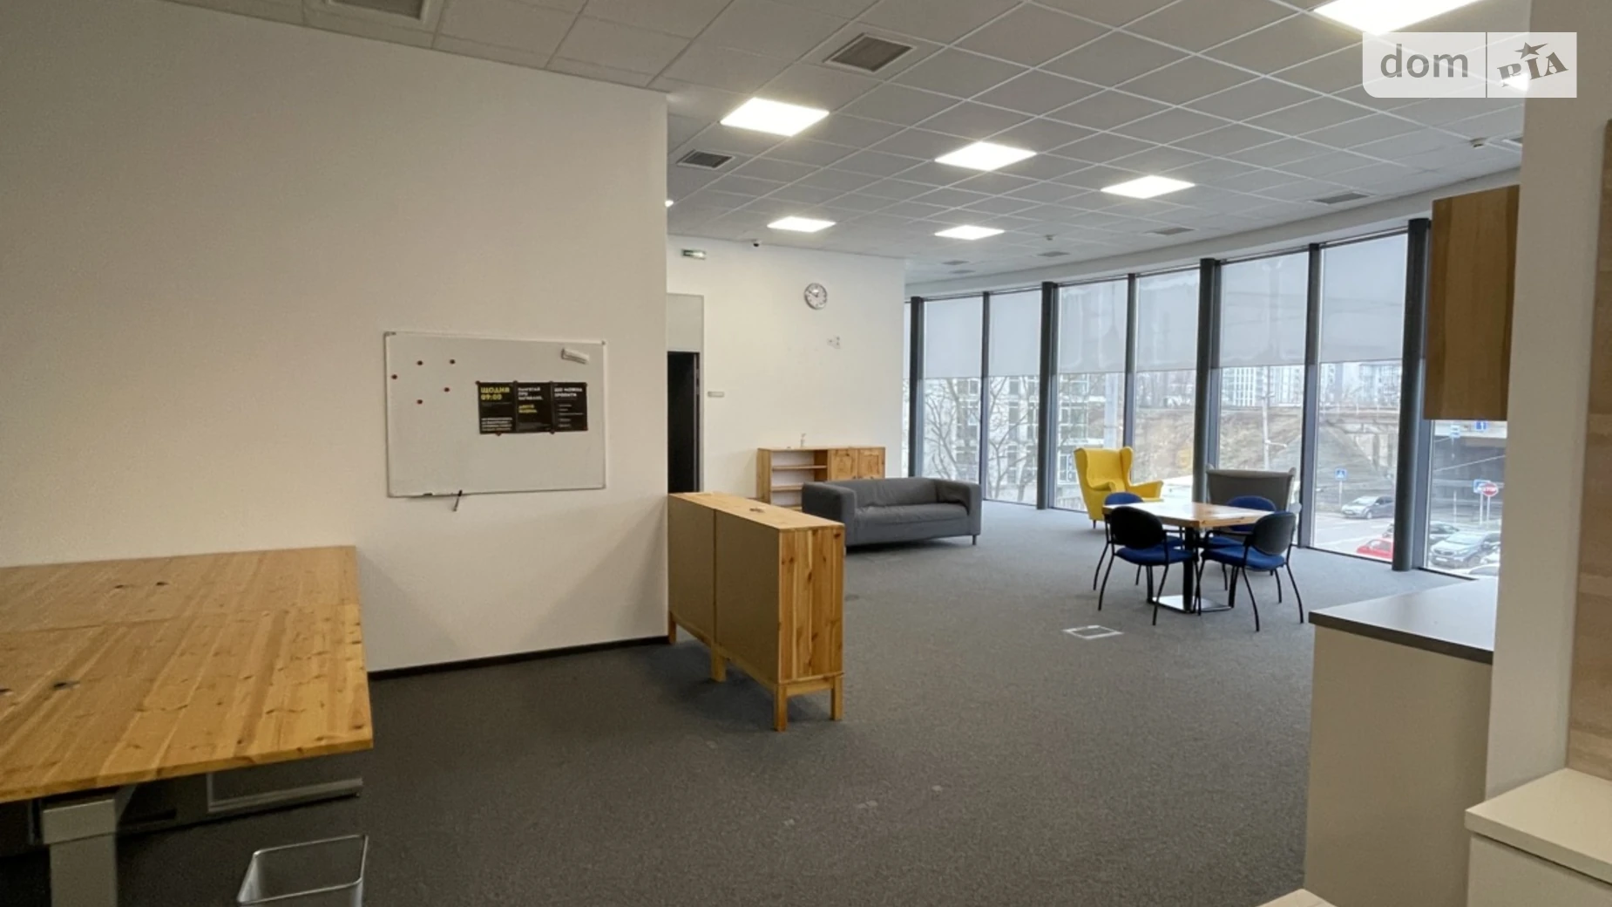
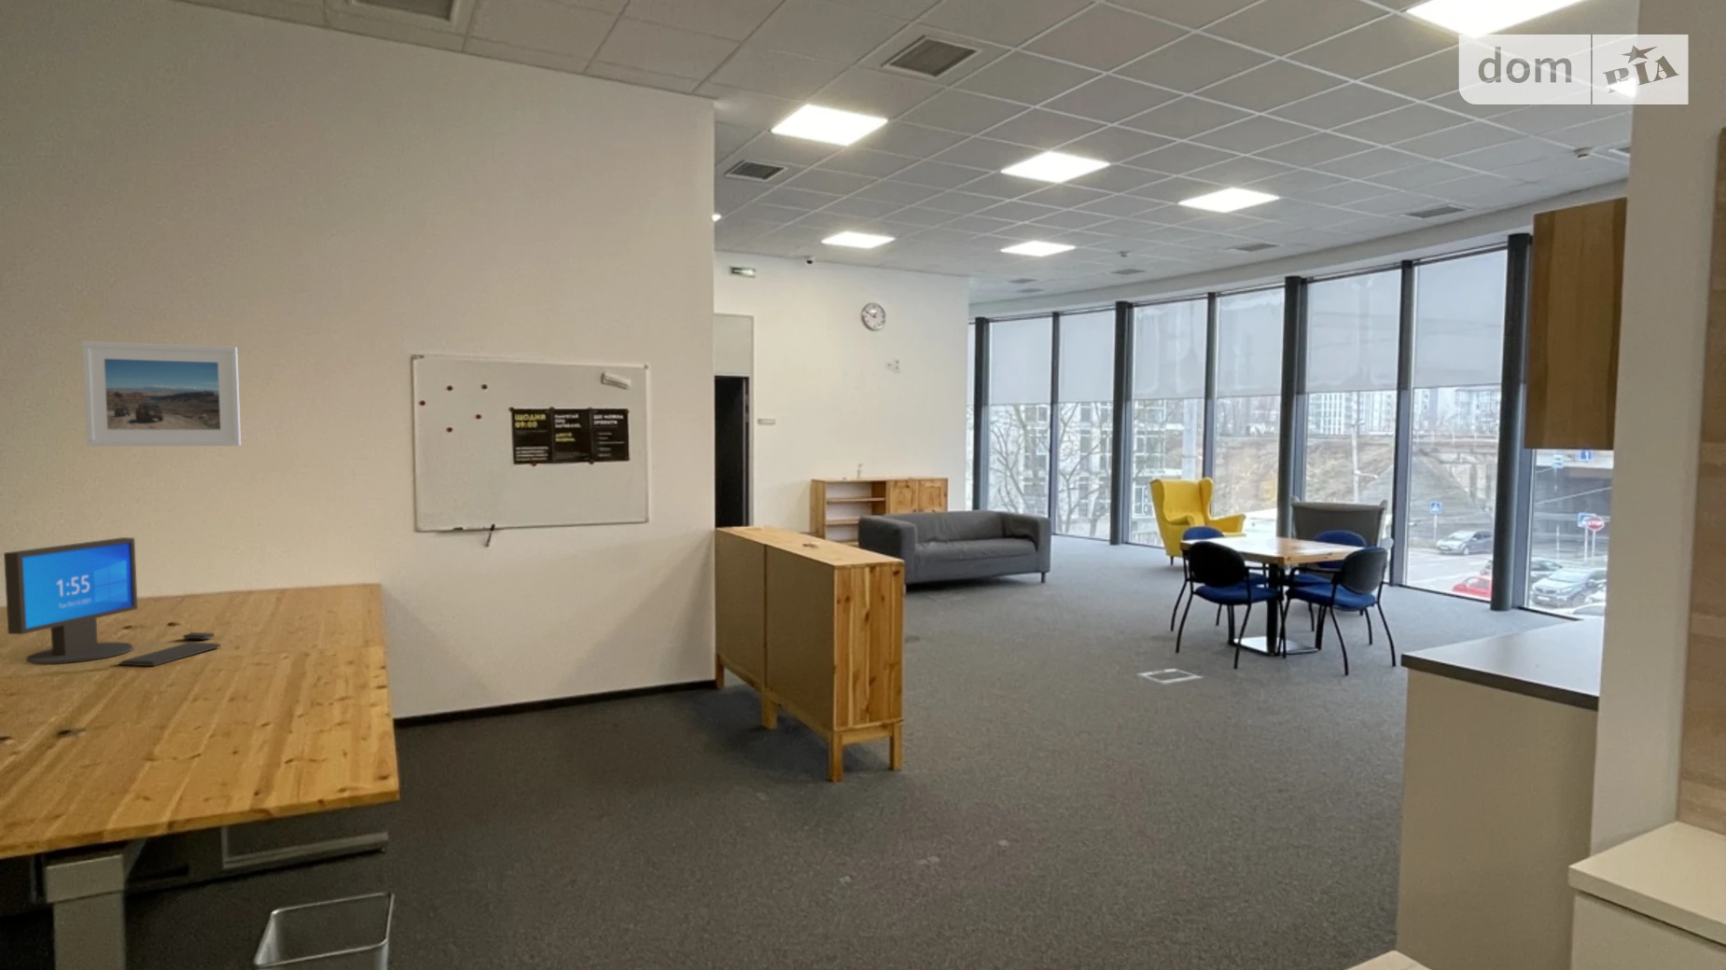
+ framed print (165, 394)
+ monitor (117, 599)
